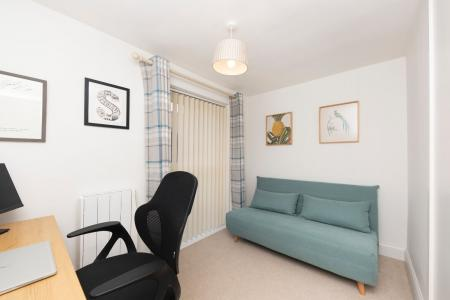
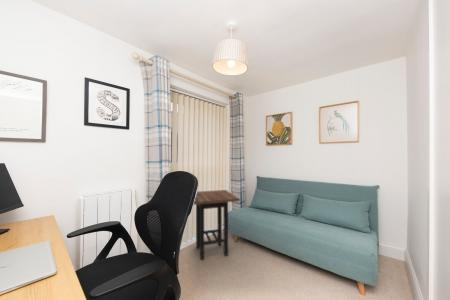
+ side table (217, 222)
